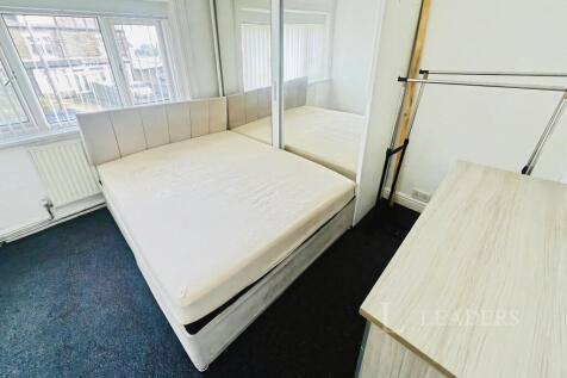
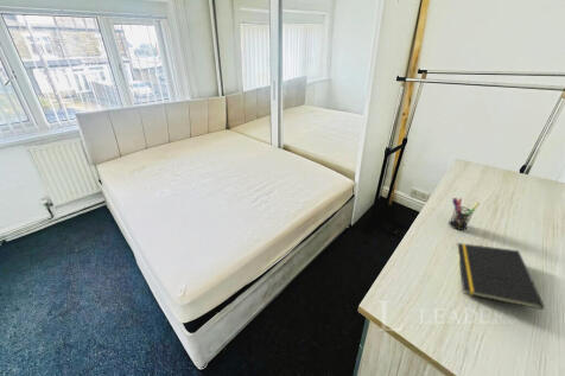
+ pen holder (463, 214)
+ notepad (493, 270)
